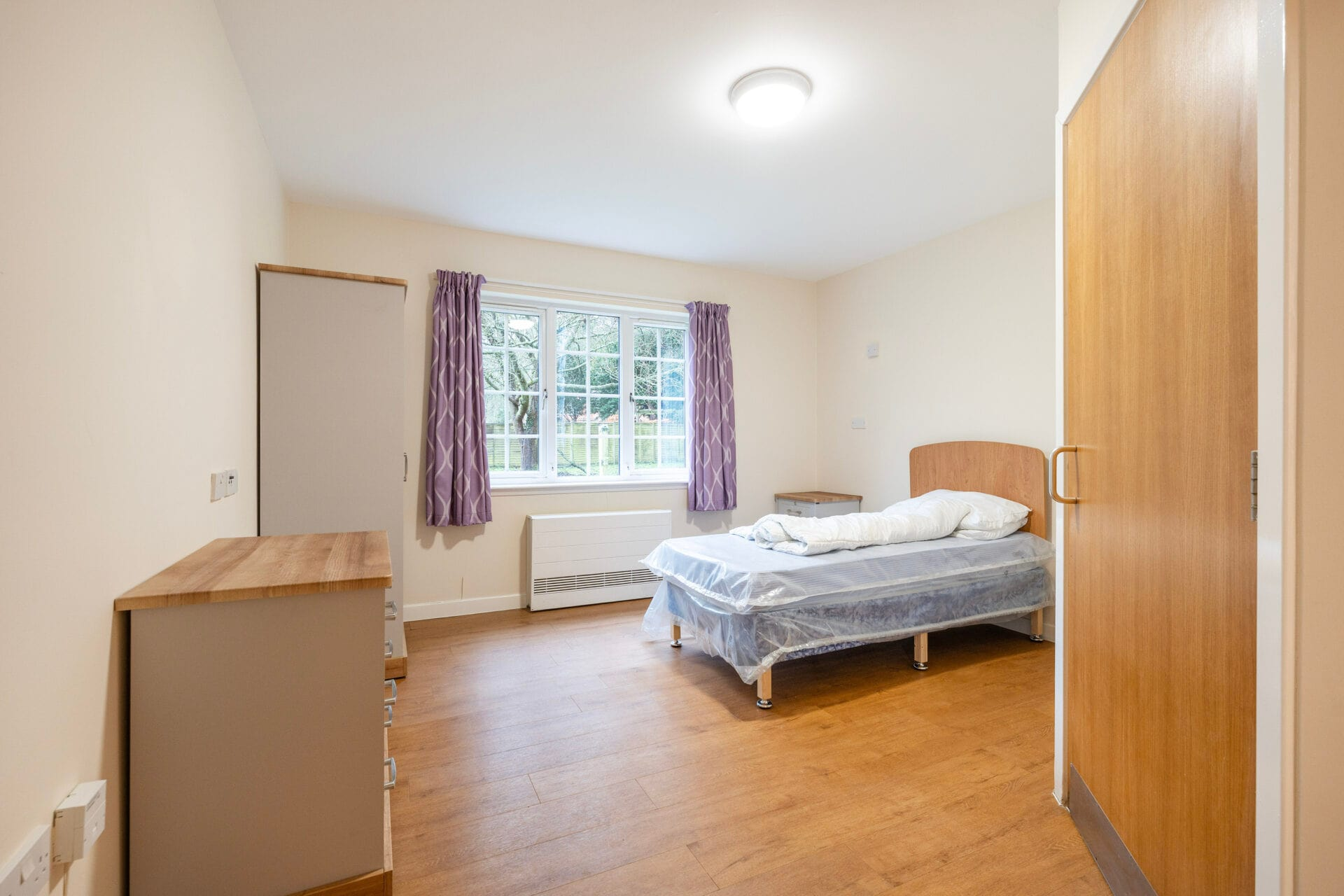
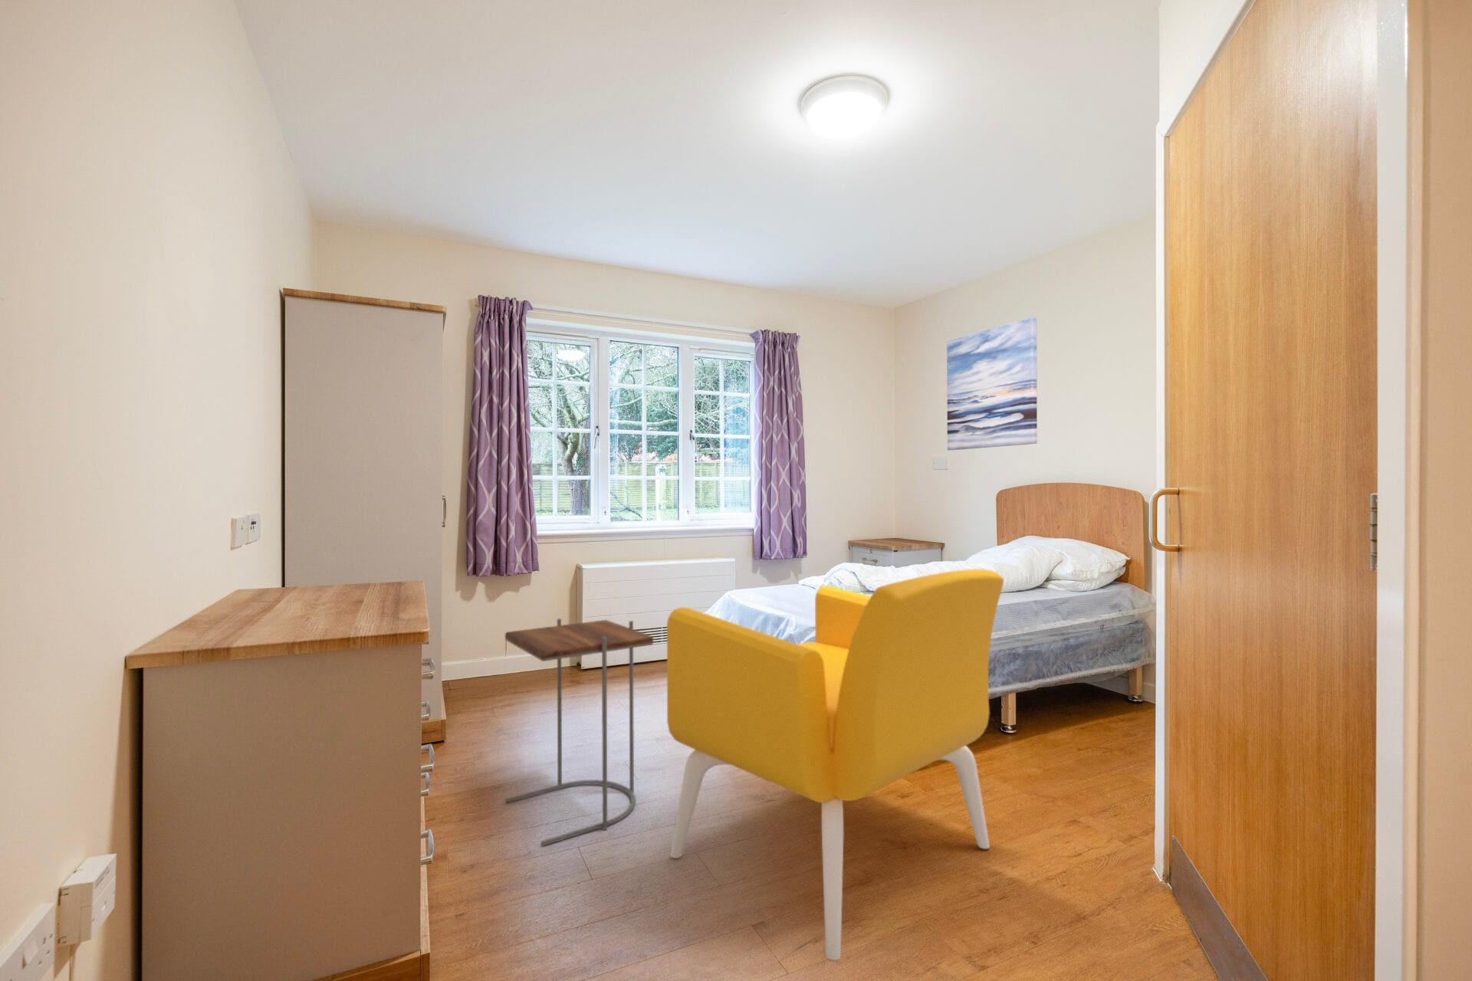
+ wall art (988, 389)
+ armchair (844, 711)
+ side table (561, 716)
